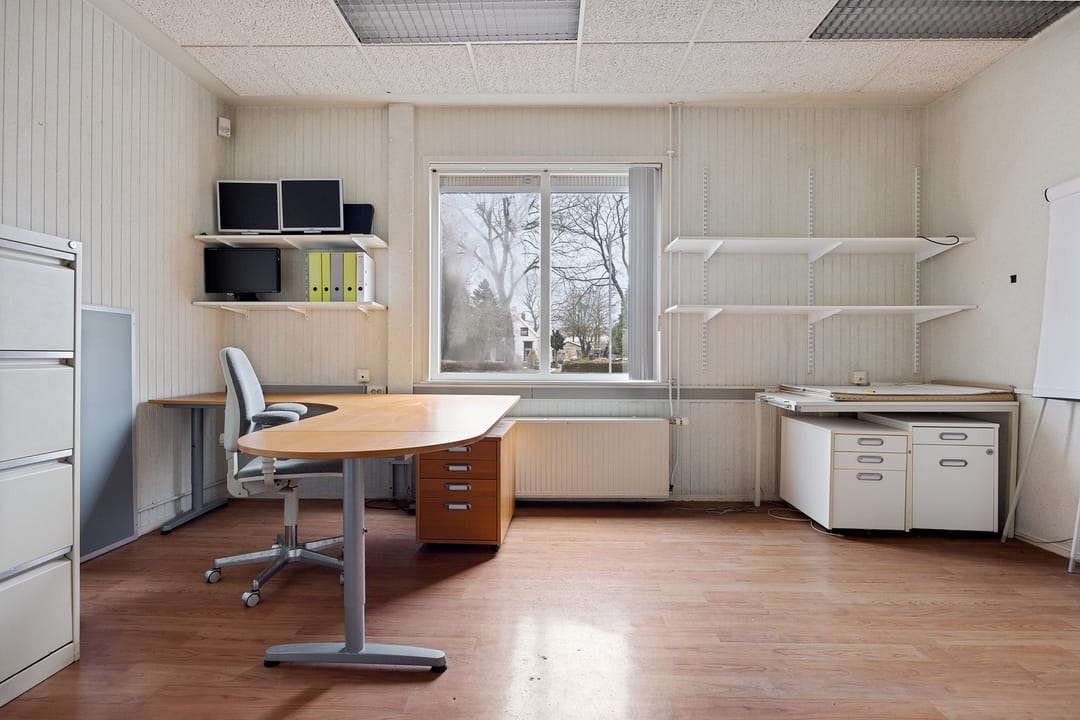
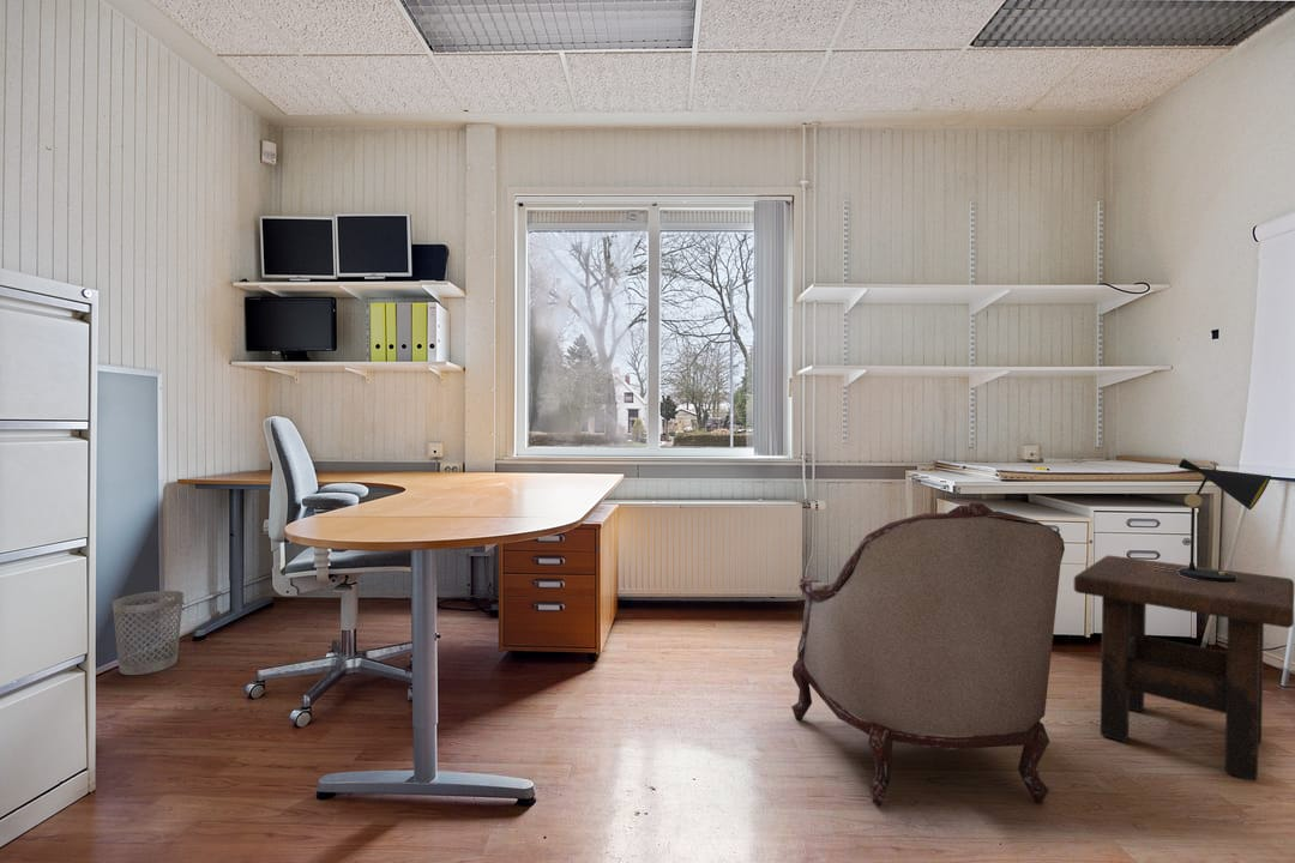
+ wastebasket (149, 633)
+ table lamp (1193, 518)
+ side table (1181, 657)
+ armchair (921, 626)
